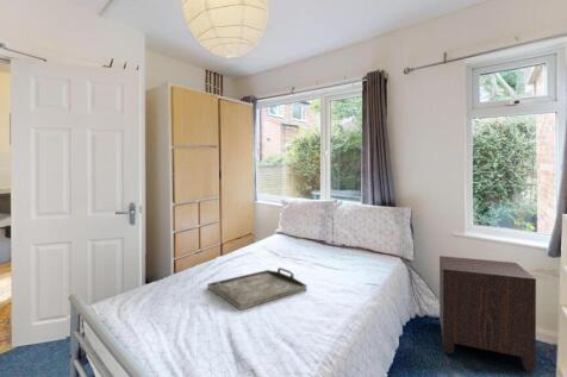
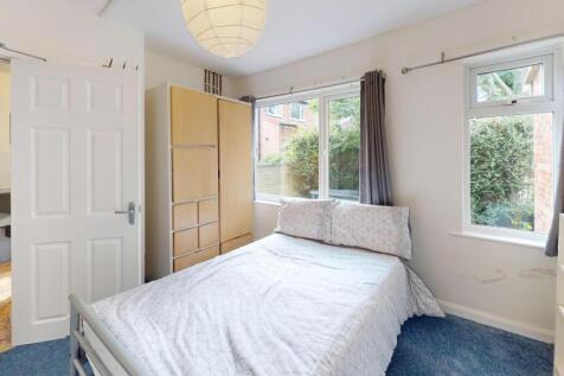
- serving tray (256, 282)
- nightstand (480, 306)
